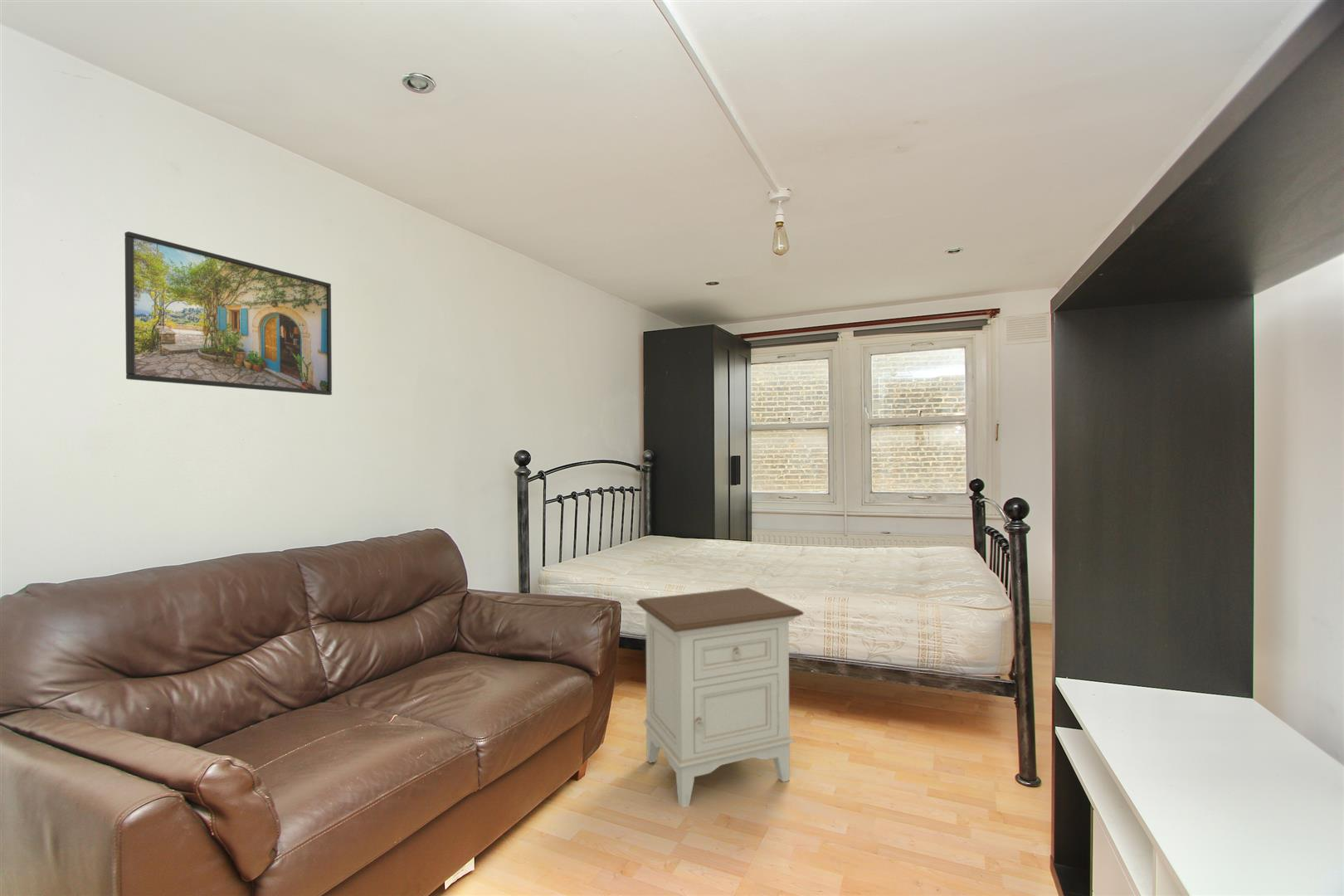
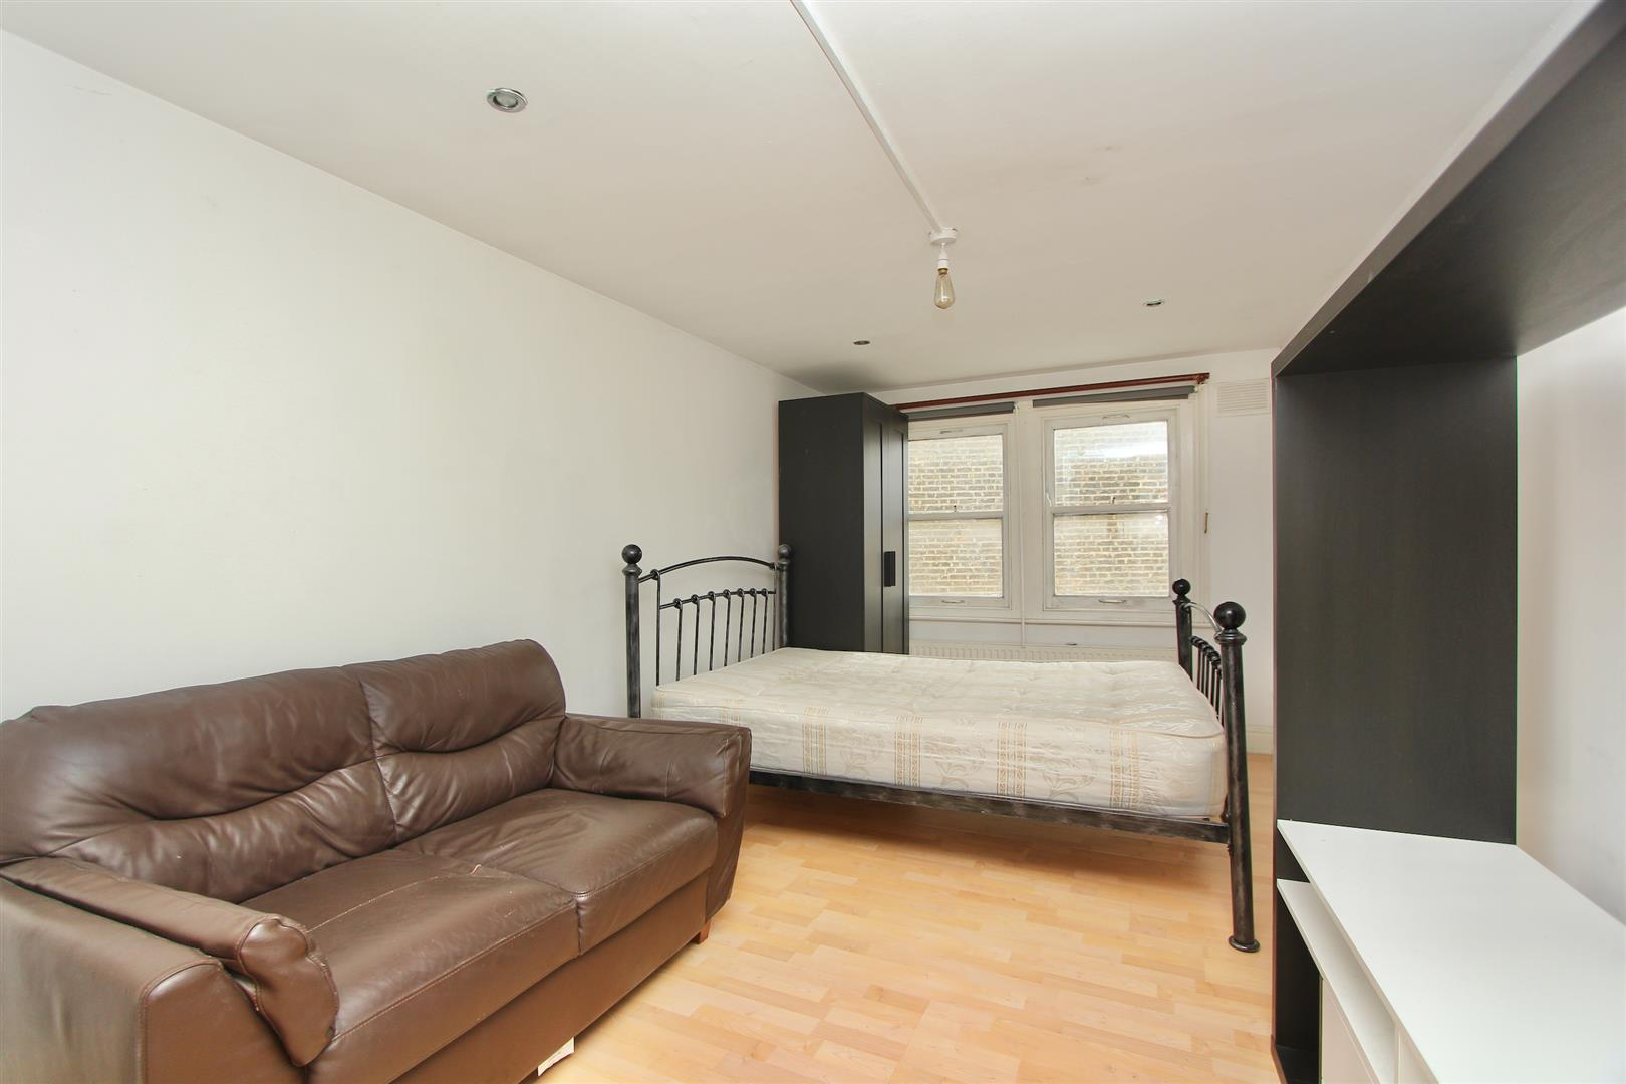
- nightstand (717, 688)
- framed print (242, 324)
